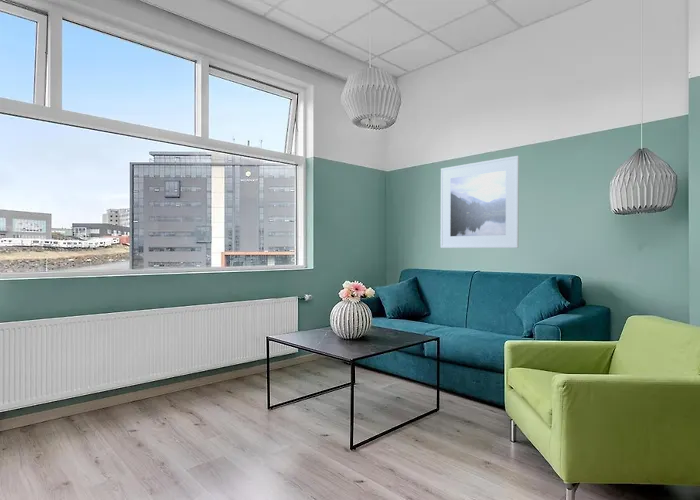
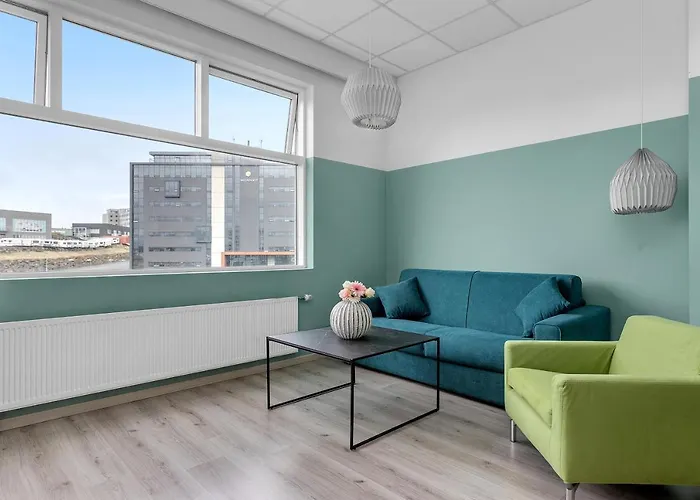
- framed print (476, 205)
